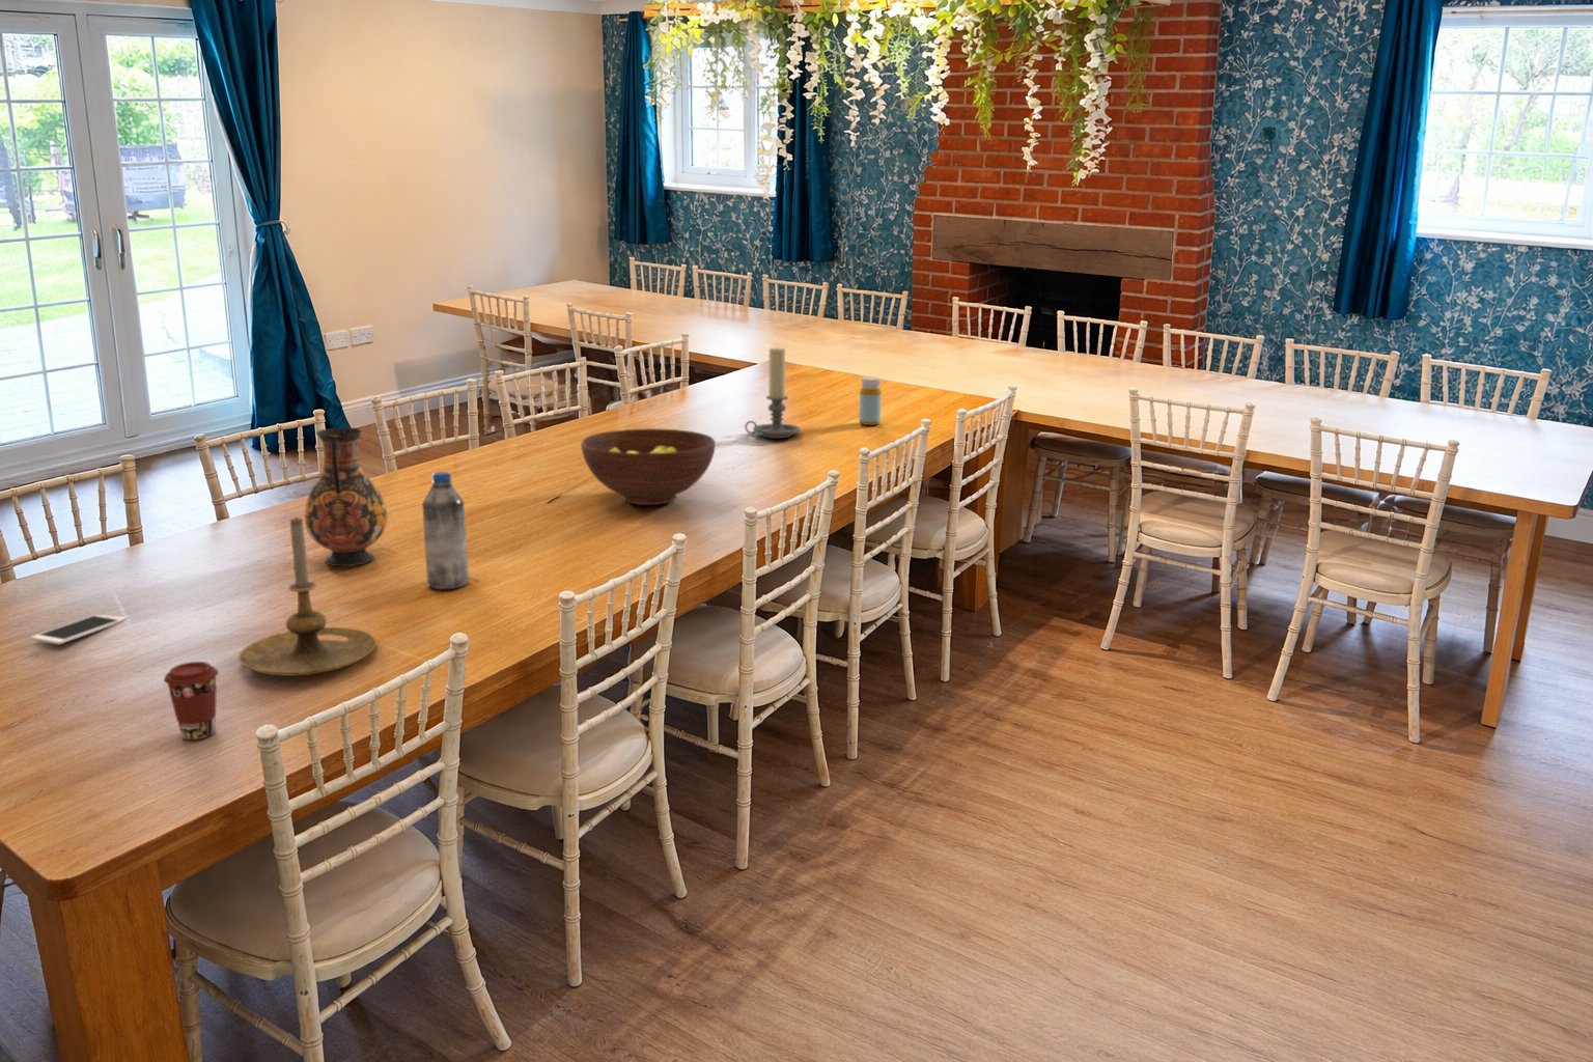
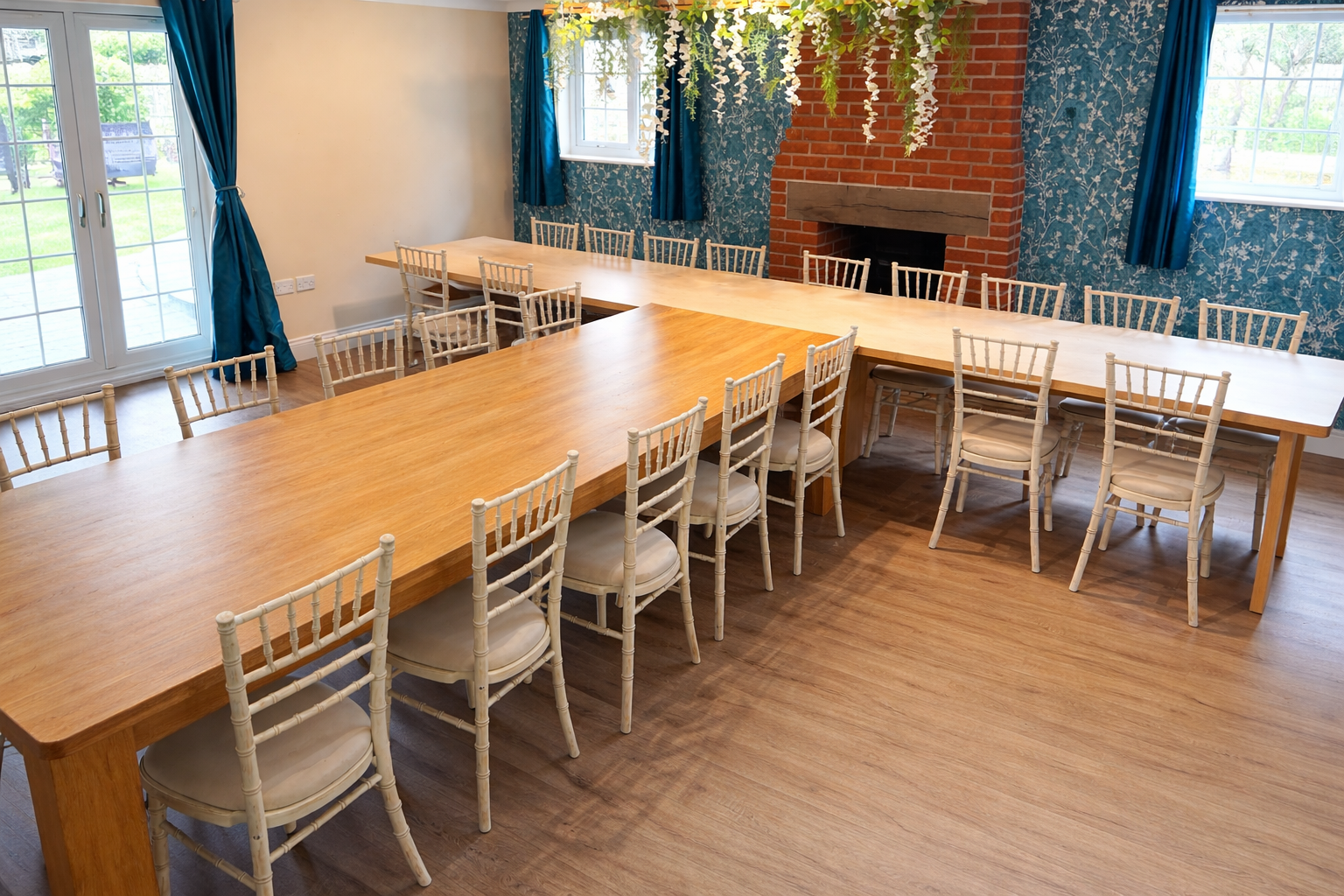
- water bottle (444, 529)
- fruit bowl (648, 469)
- bottle (870, 401)
- candle holder (303, 588)
- cell phone (81, 627)
- coffee cup (194, 700)
- vase (344, 495)
- candle holder (772, 391)
